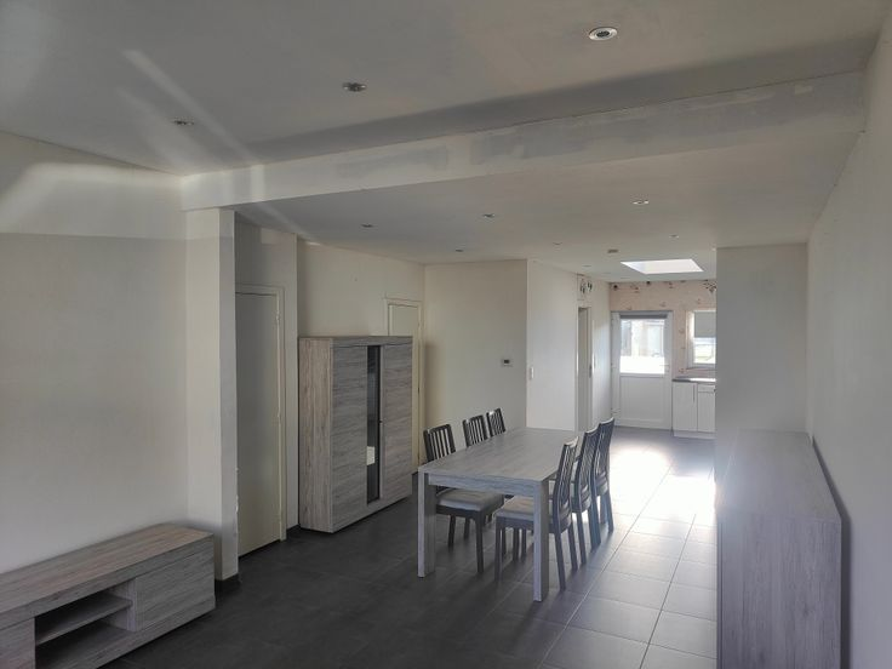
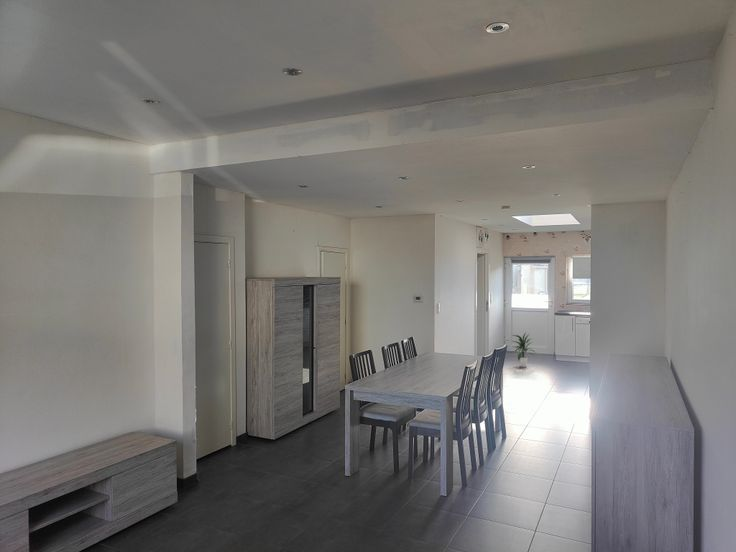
+ indoor plant (522, 349)
